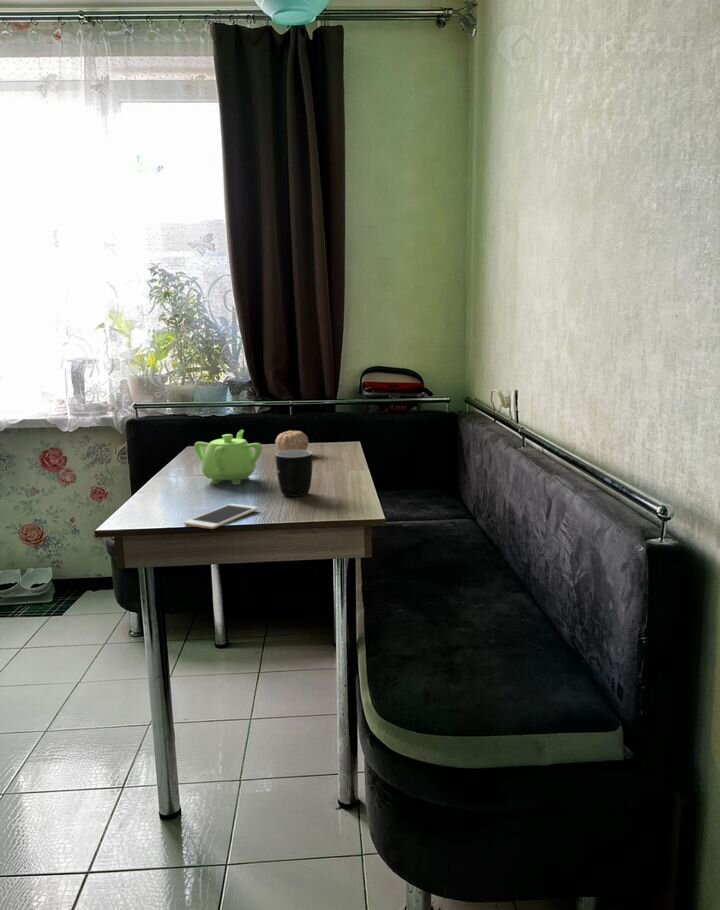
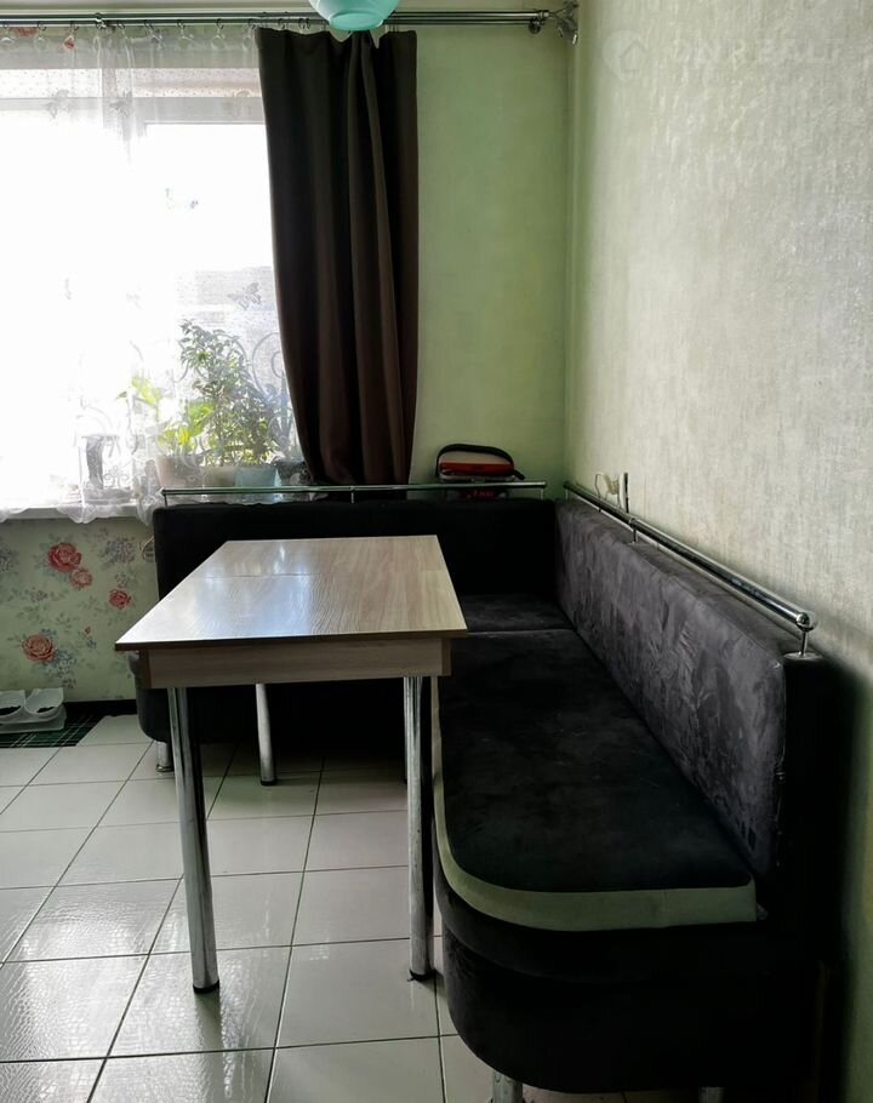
- mug (293, 474)
- fruit (292, 443)
- cell phone (222, 515)
- teapot (230, 456)
